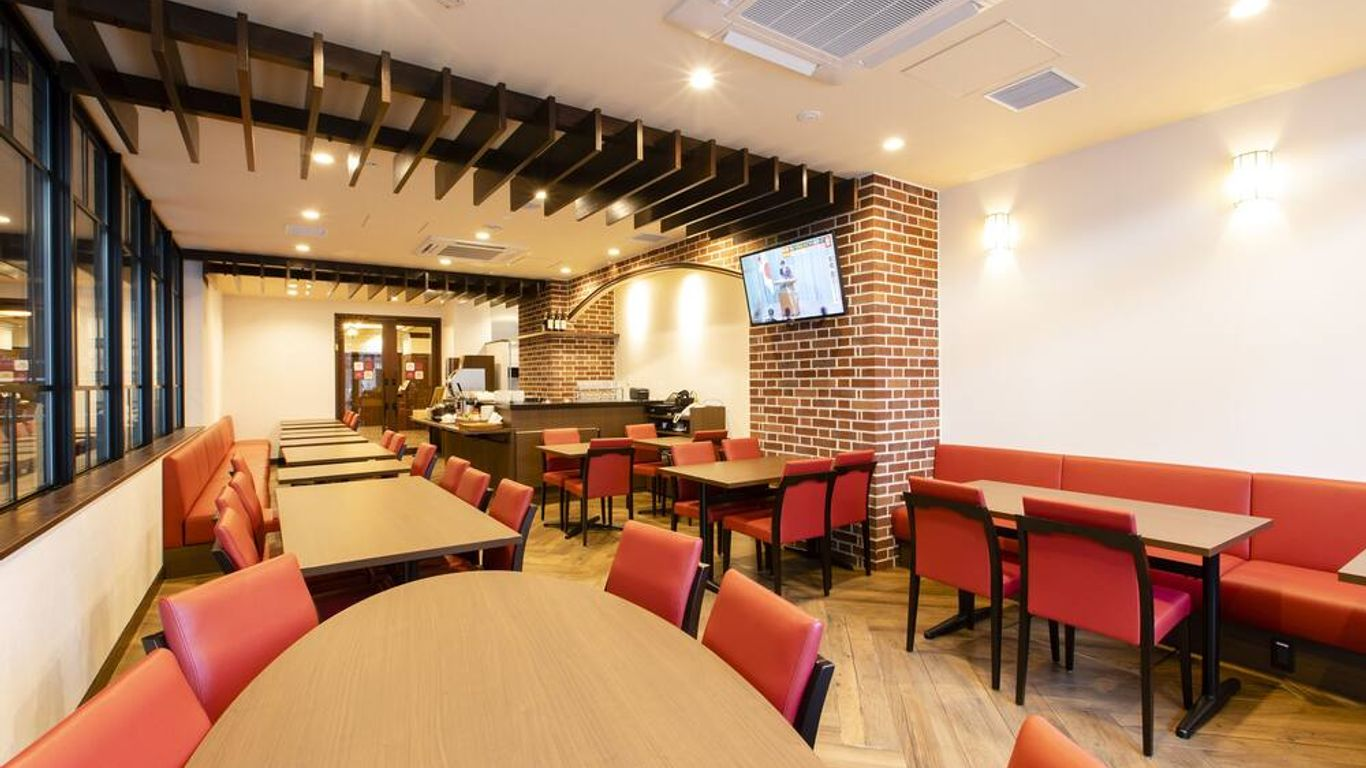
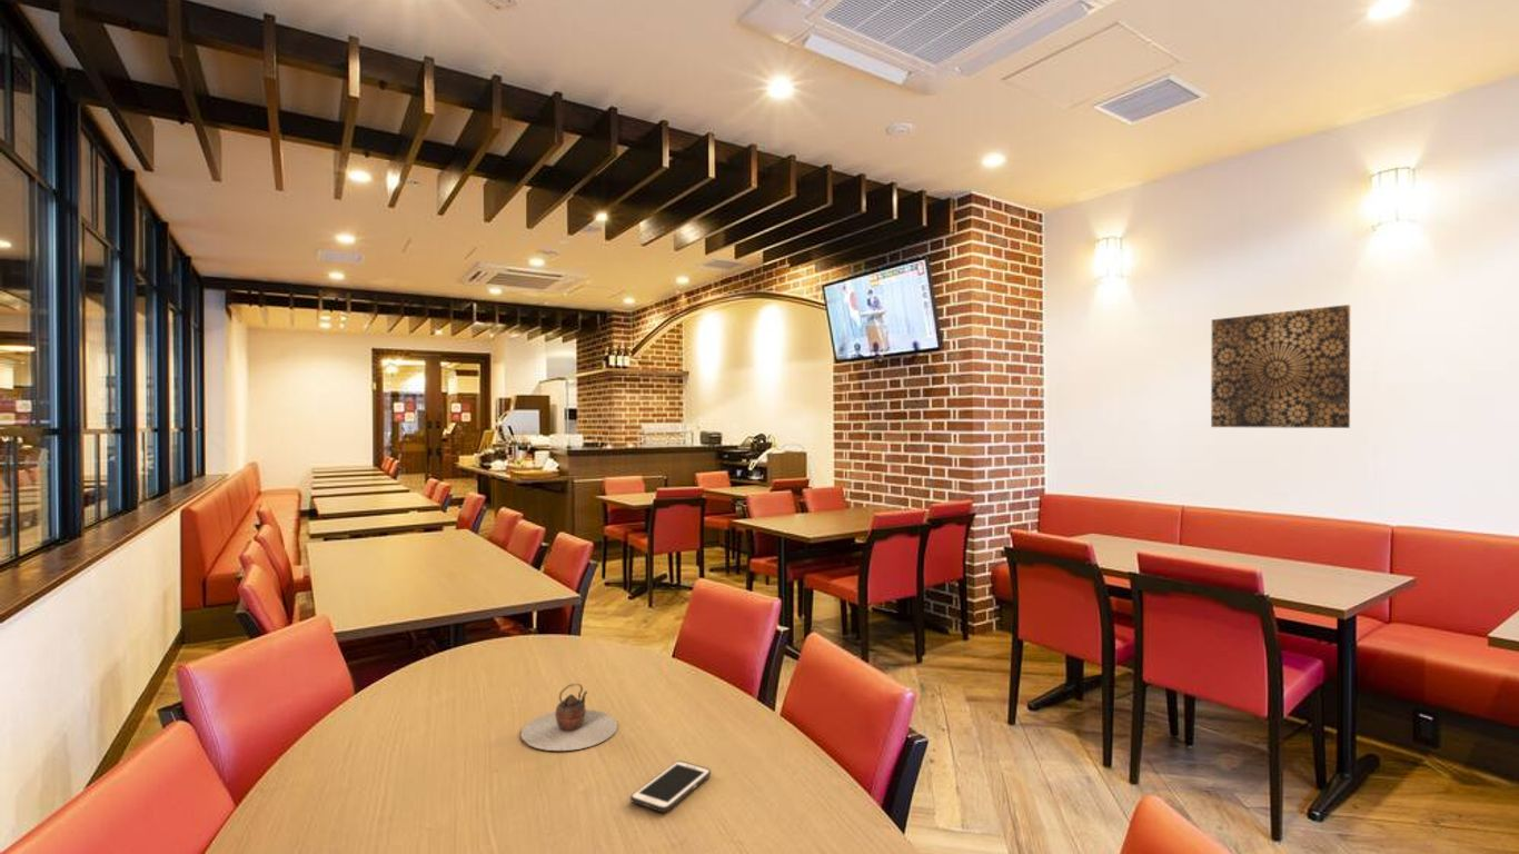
+ cell phone (672, 785)
+ wall art (1275, 370)
+ teapot (569, 708)
